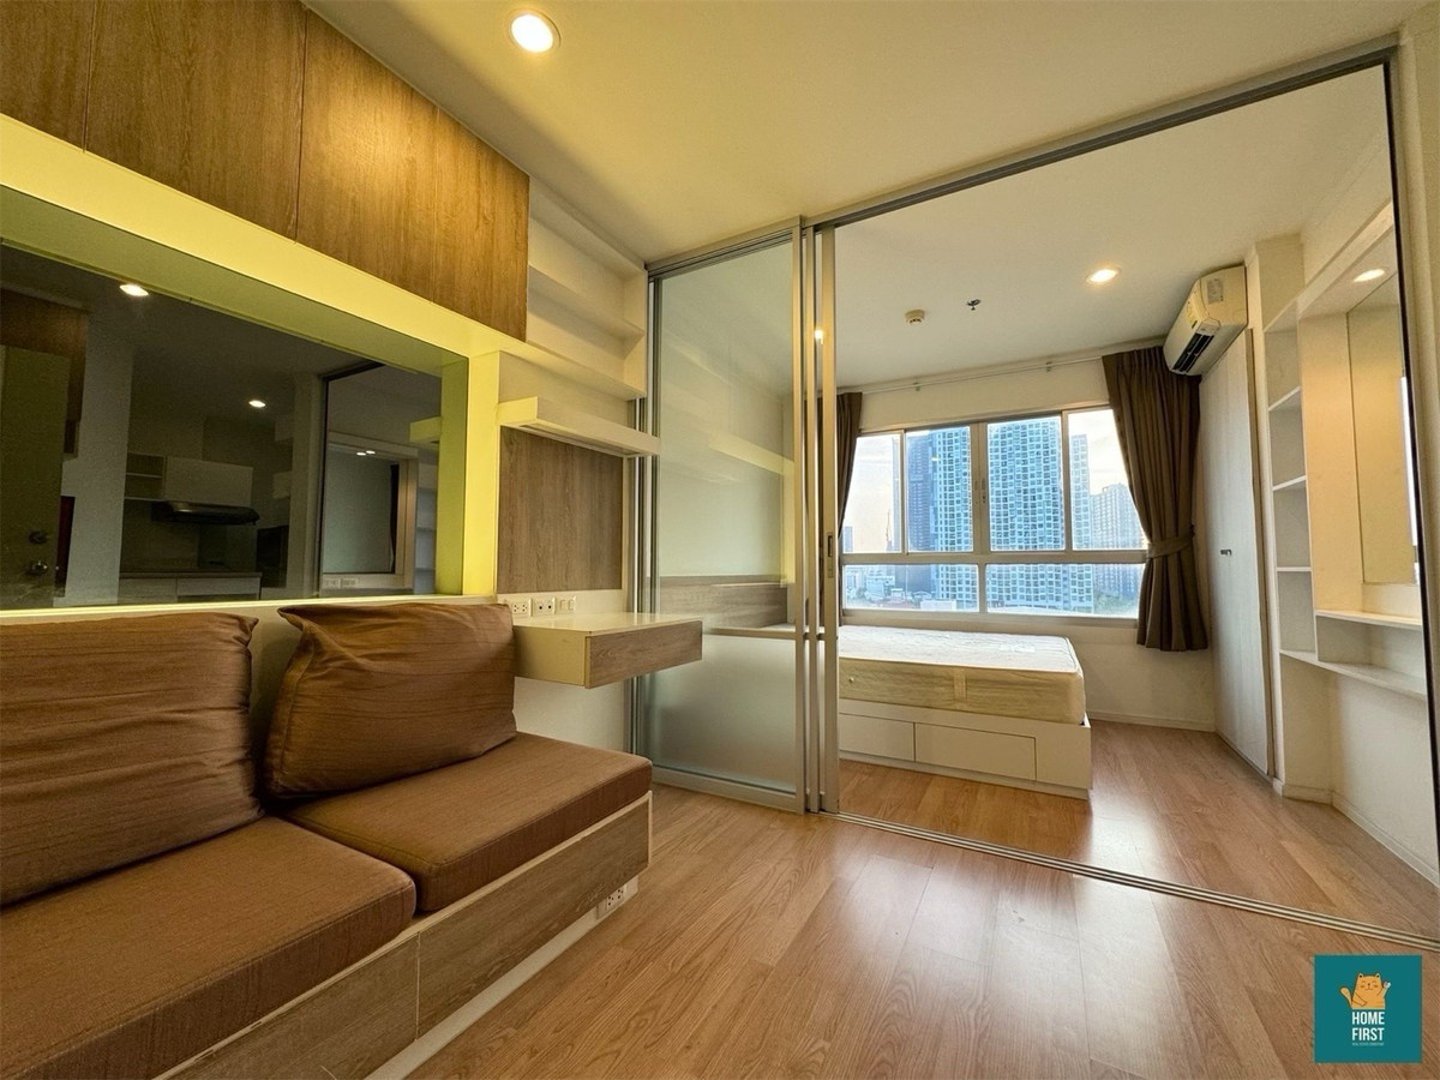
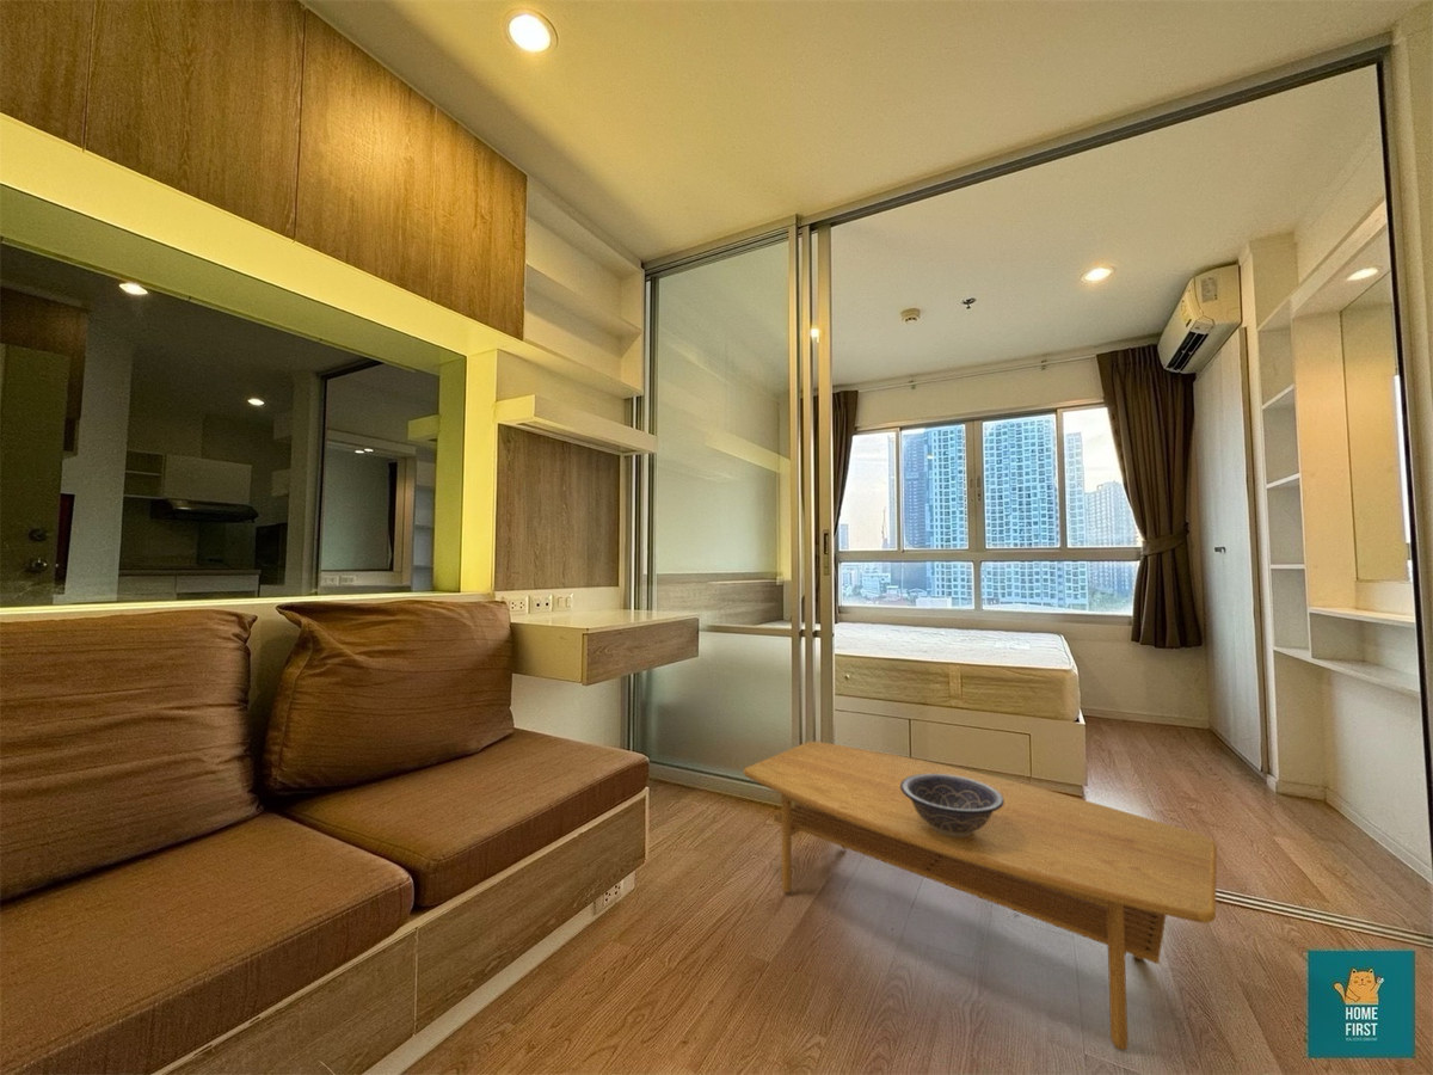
+ coffee table (945, 860)
+ decorative bowl (951, 809)
